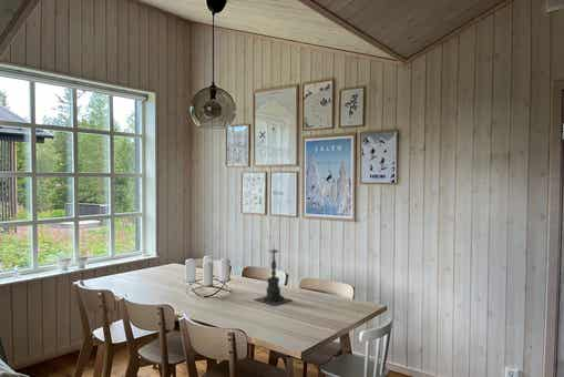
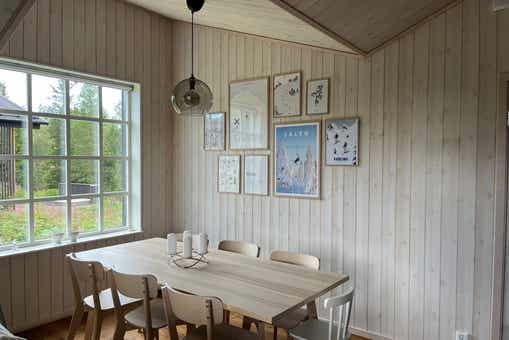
- candle holder (273, 271)
